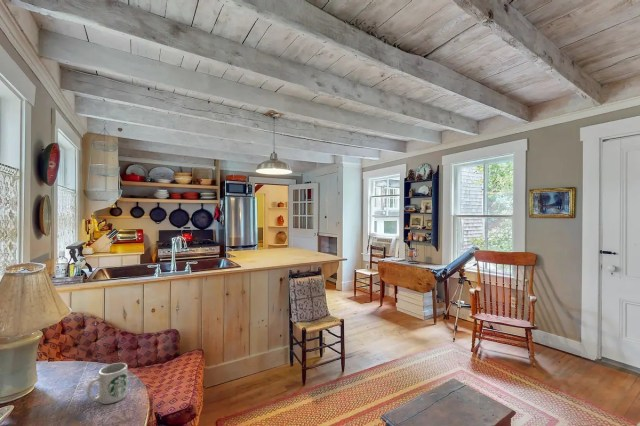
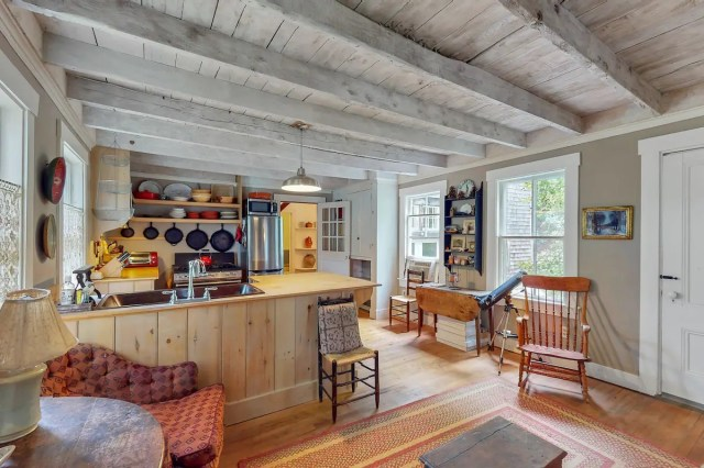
- mug (107, 385)
